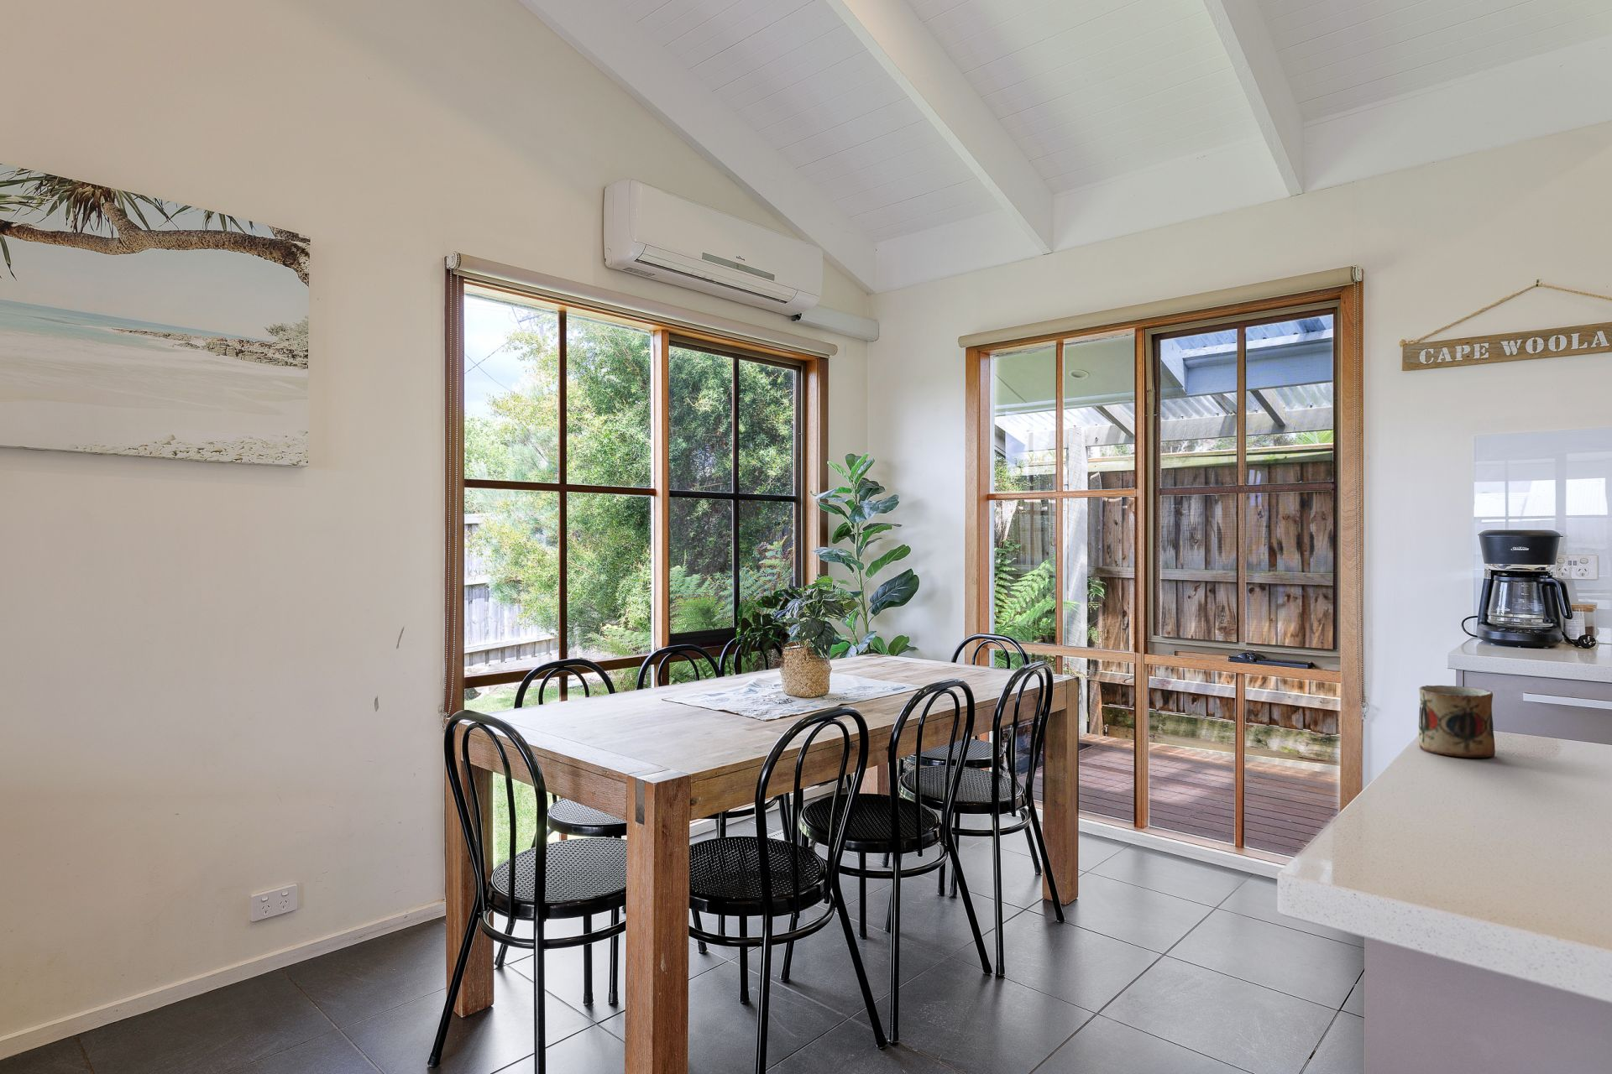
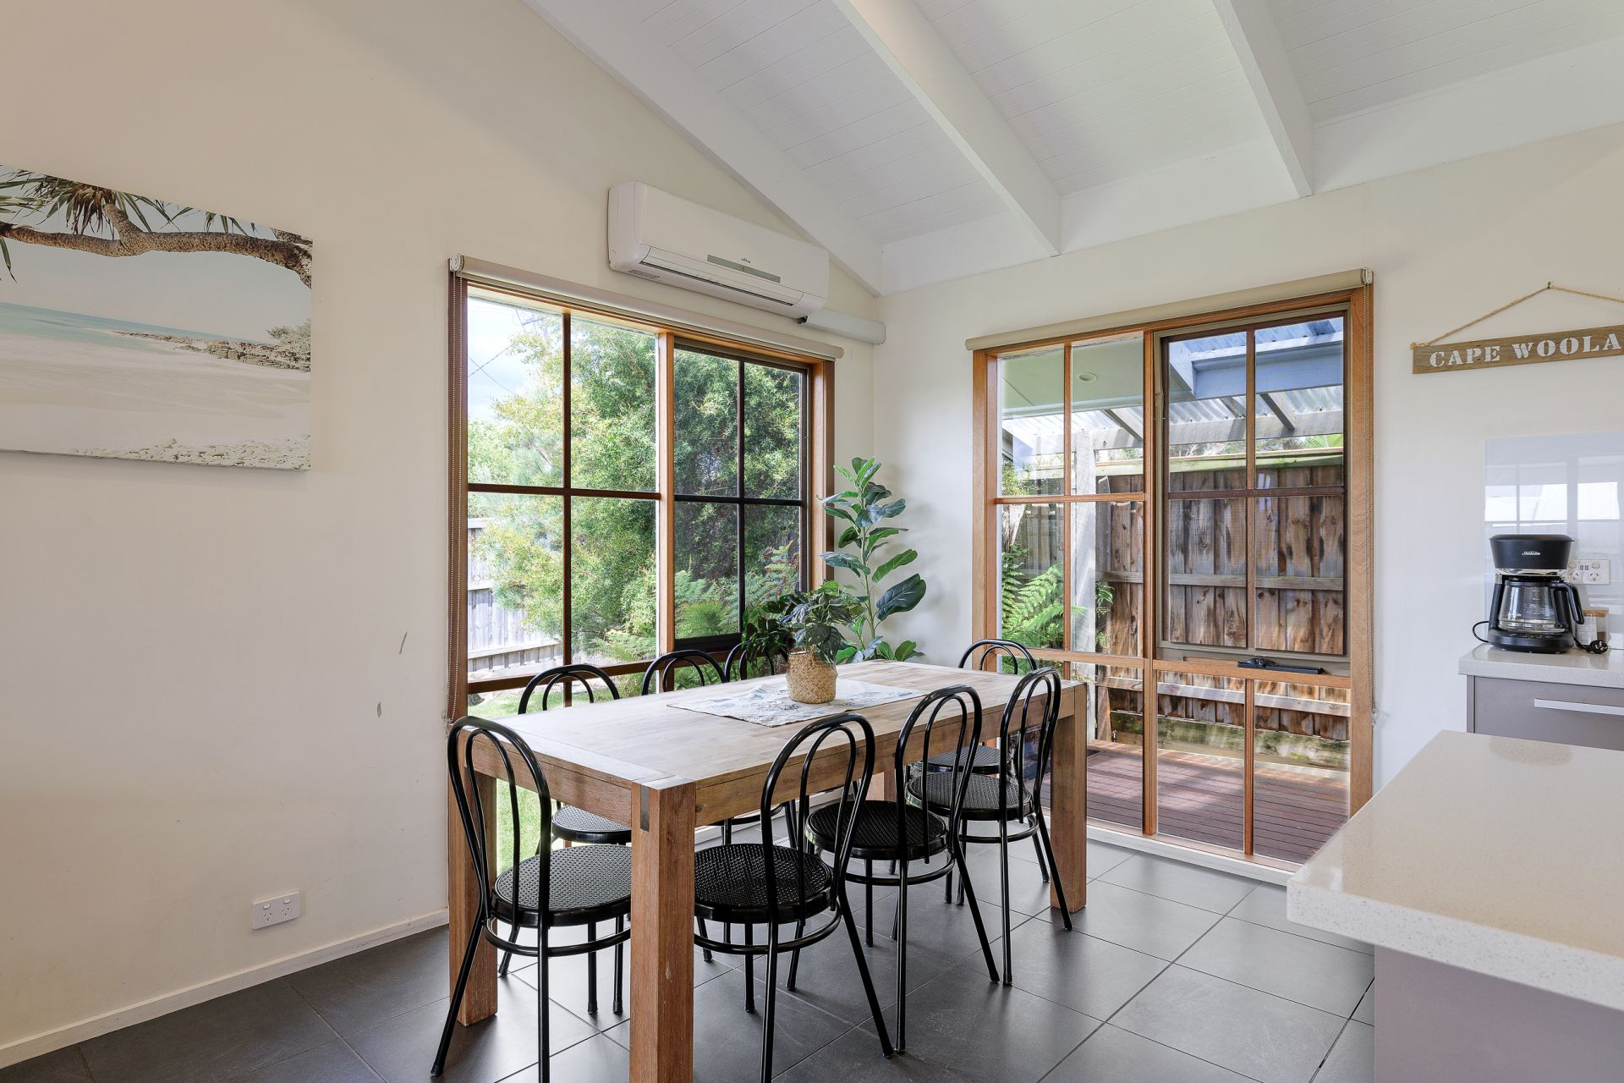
- mug (1455, 718)
